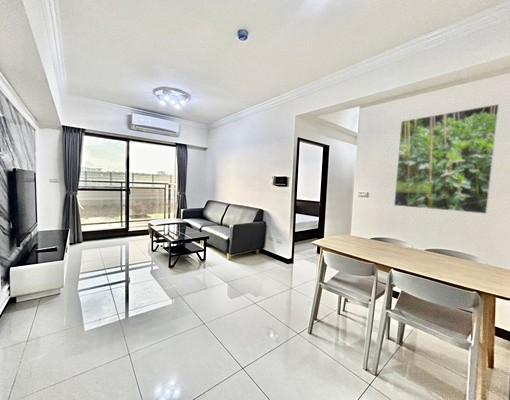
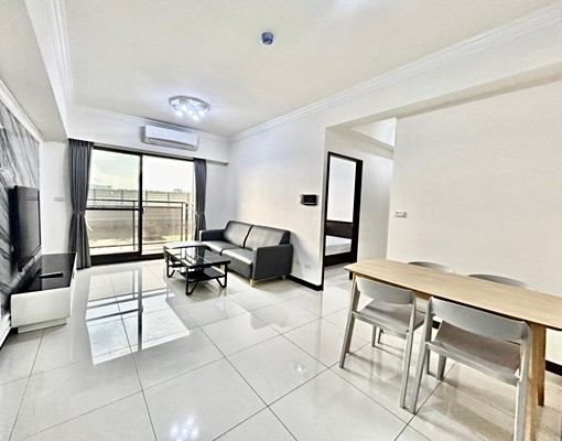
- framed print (439, 162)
